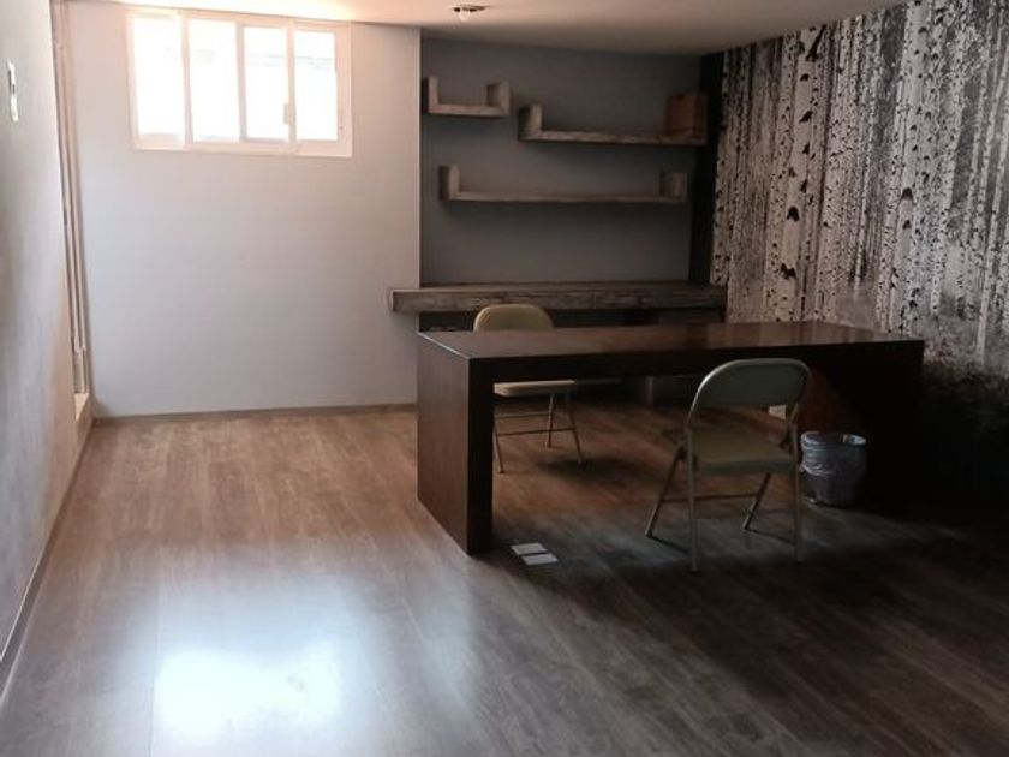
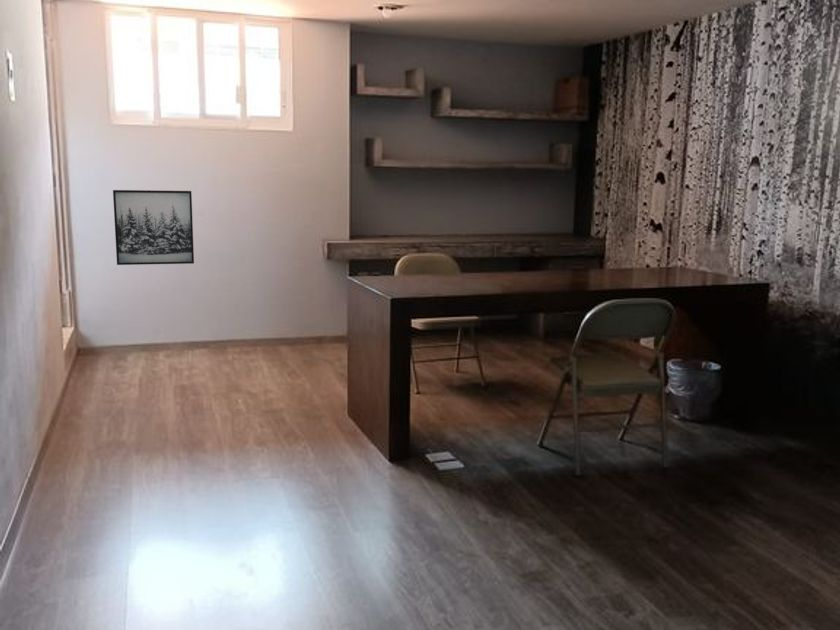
+ wall art (154, 227)
